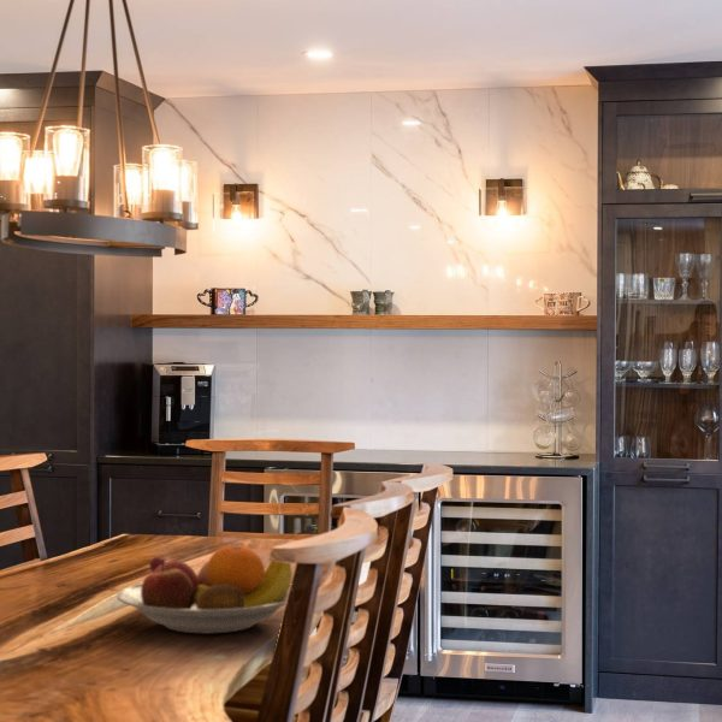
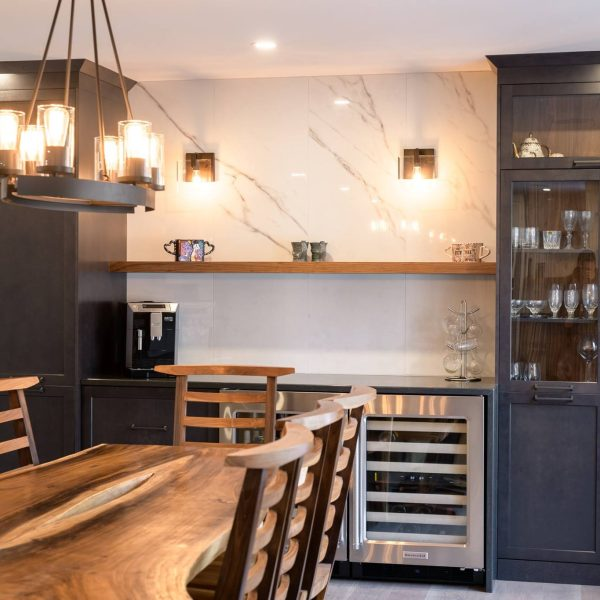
- fruit bowl (209, 585)
